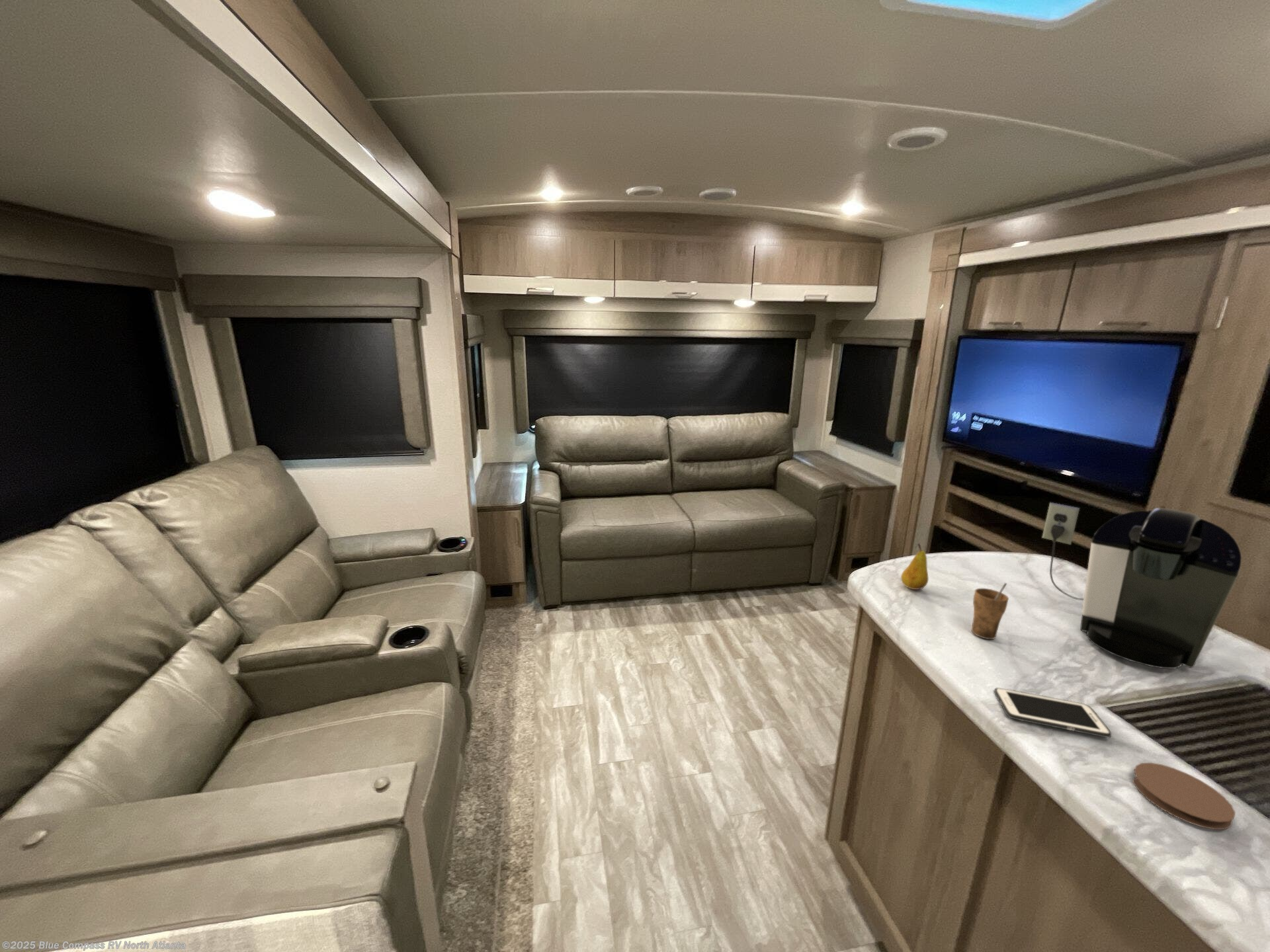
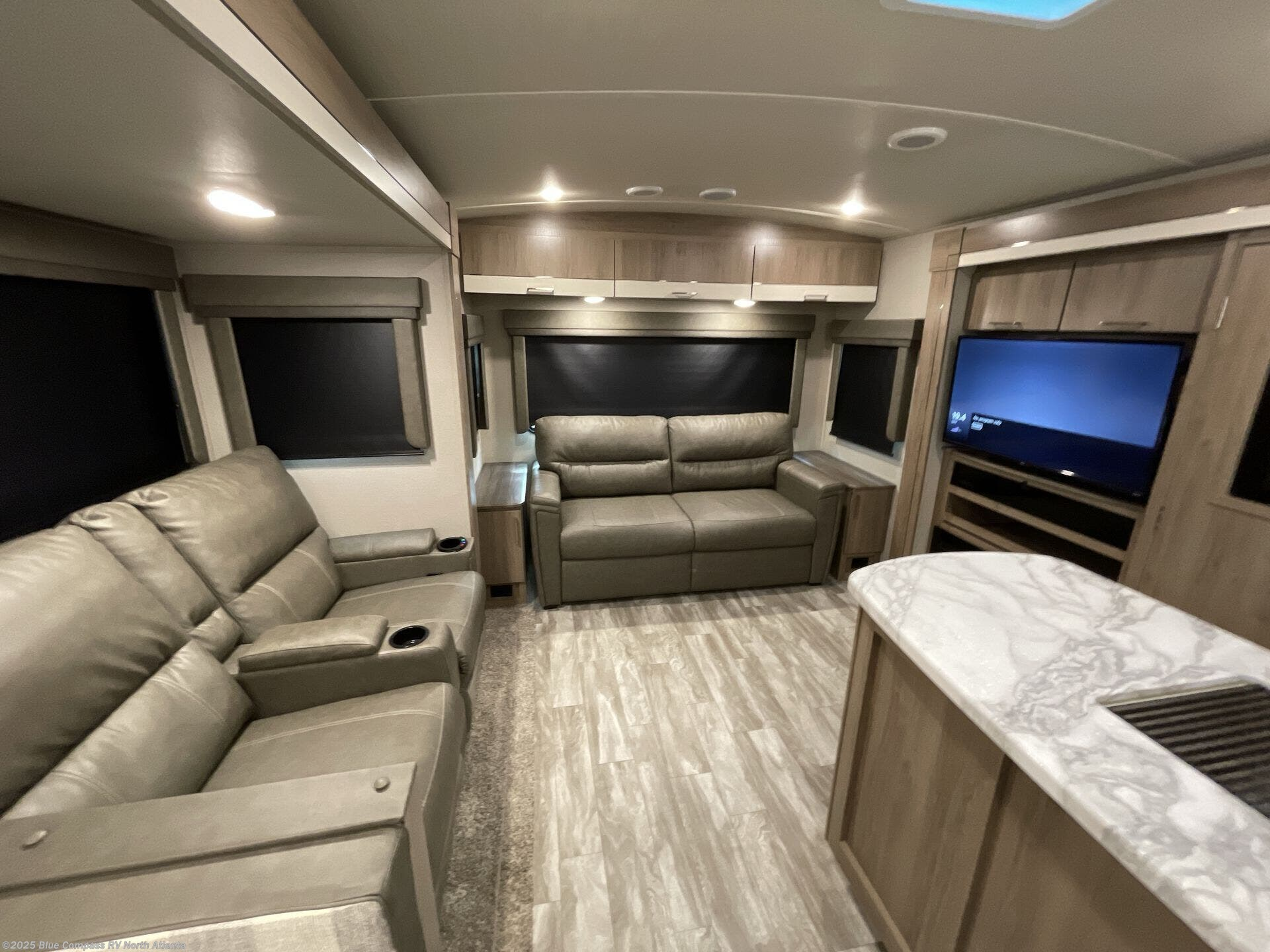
- coaster (1181, 794)
- cell phone (1049, 711)
- coffee maker (1117, 569)
- cup (988, 609)
- fruit (916, 565)
